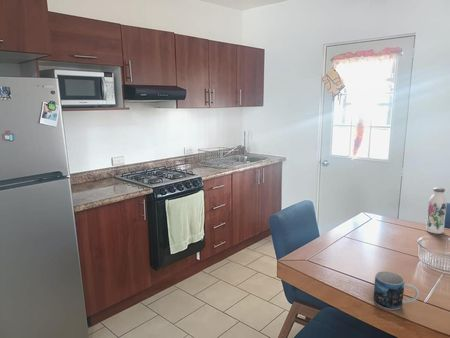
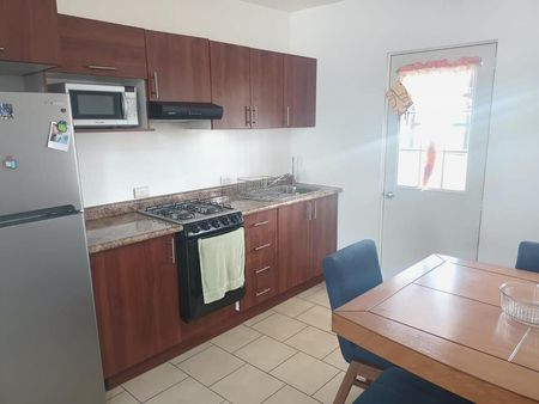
- water bottle (436, 209)
- mug (395, 292)
